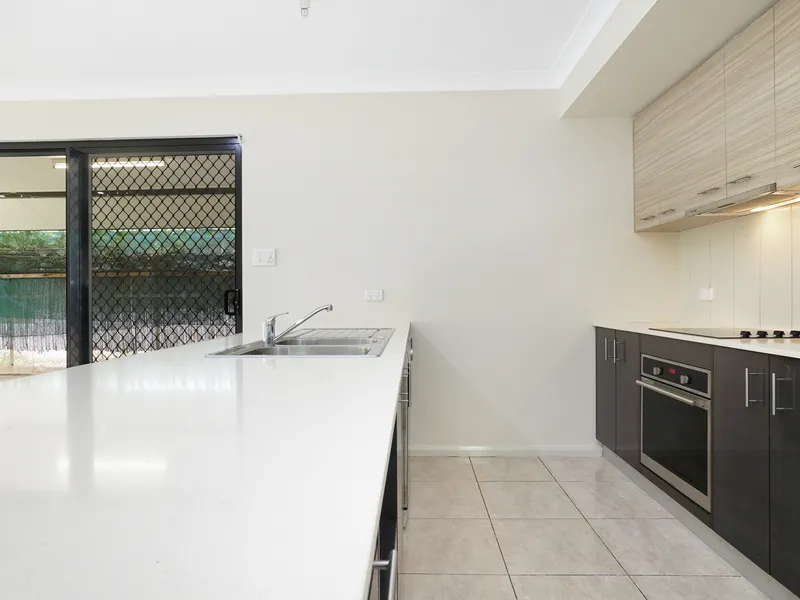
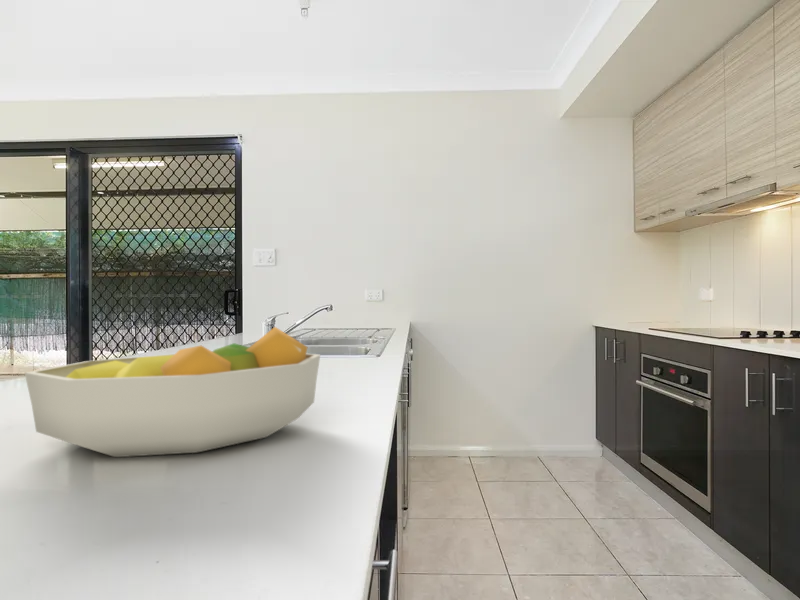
+ fruit bowl (190, 381)
